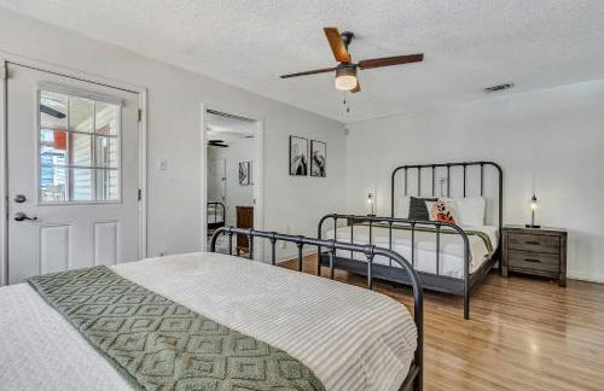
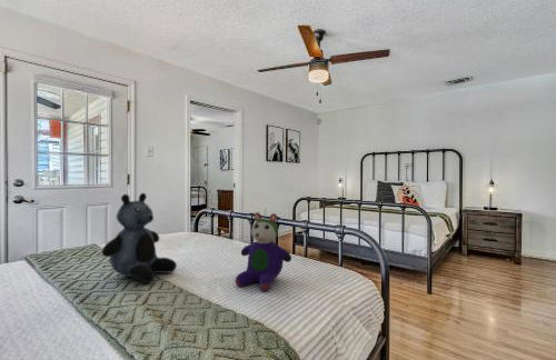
+ stuffed toy (260, 248)
+ teddy bear (142, 234)
